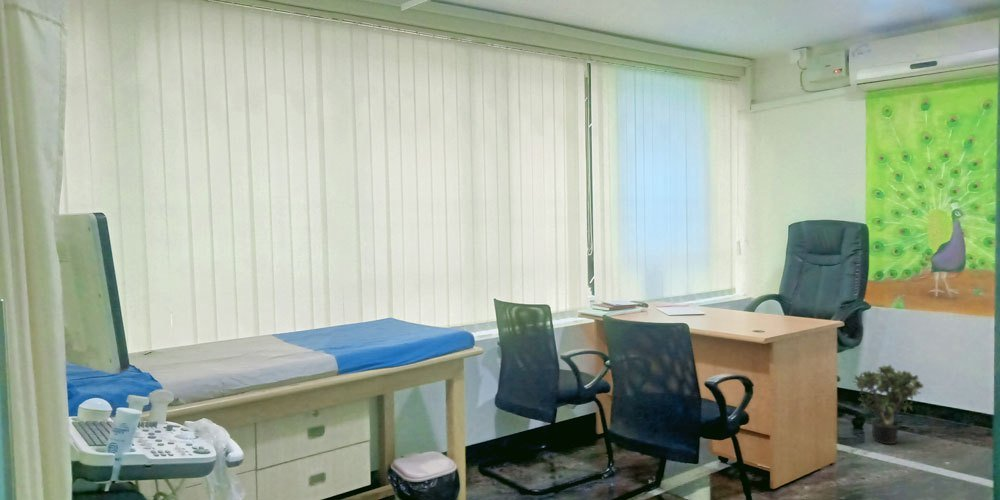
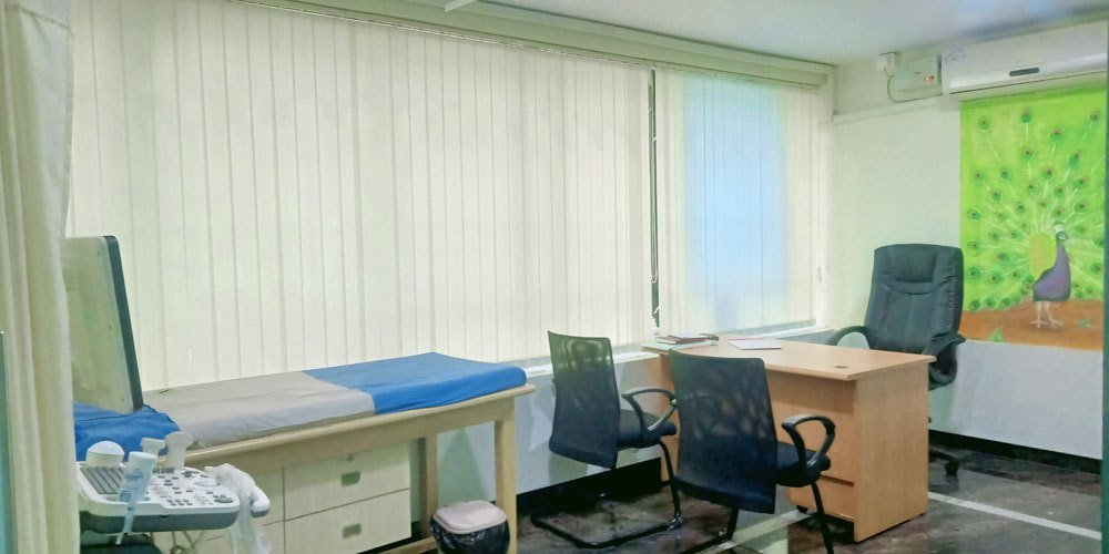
- potted plant (890, 403)
